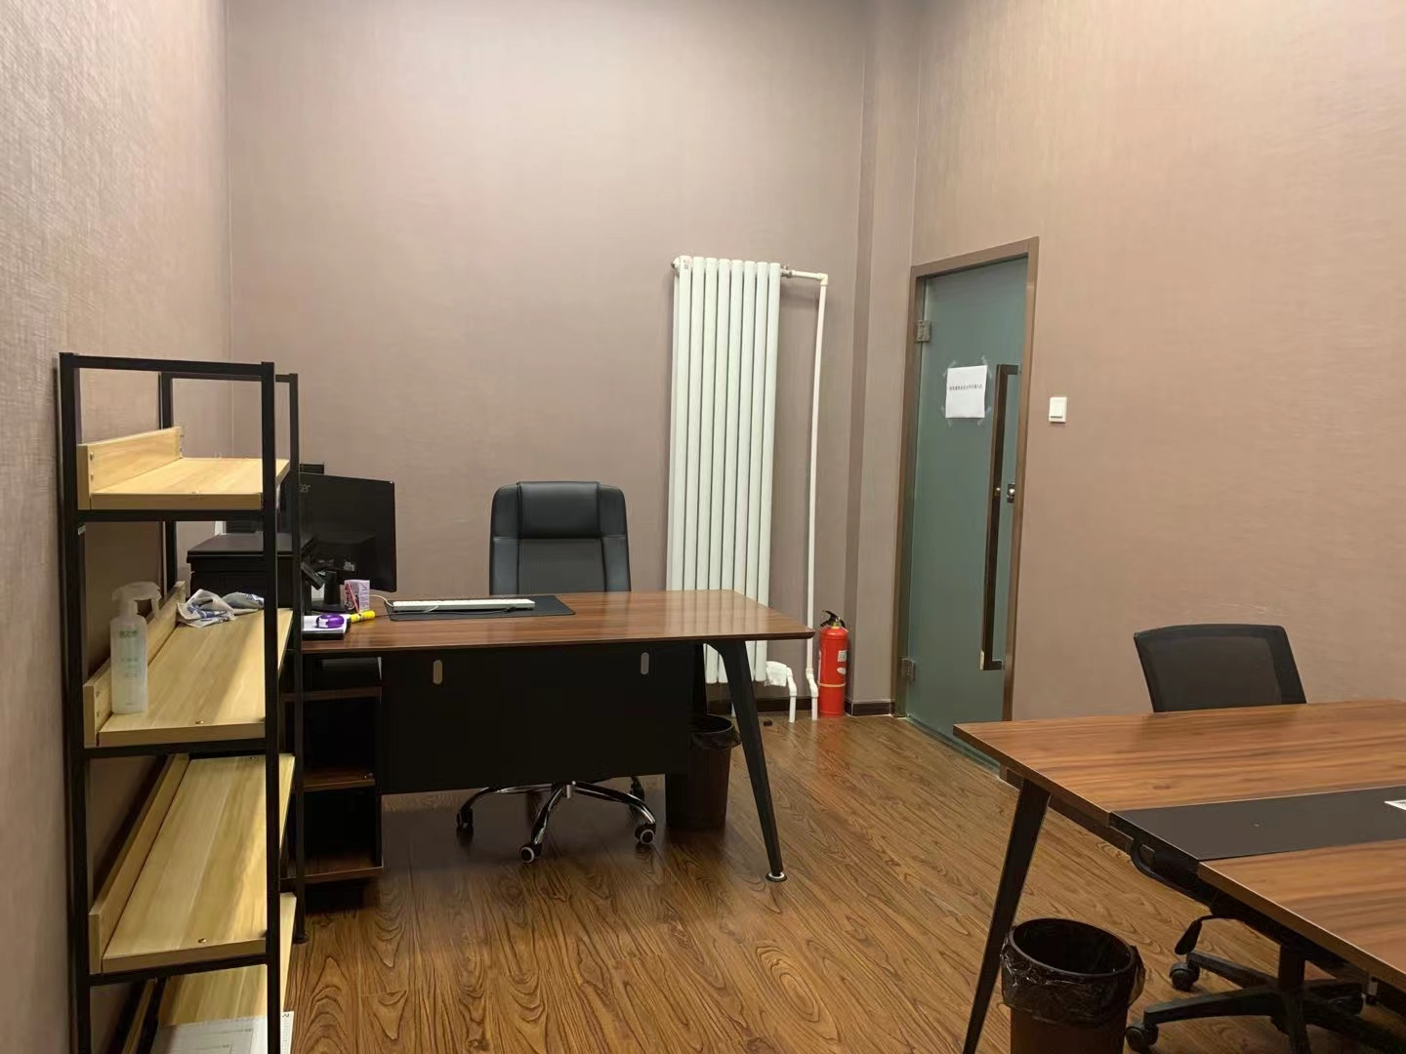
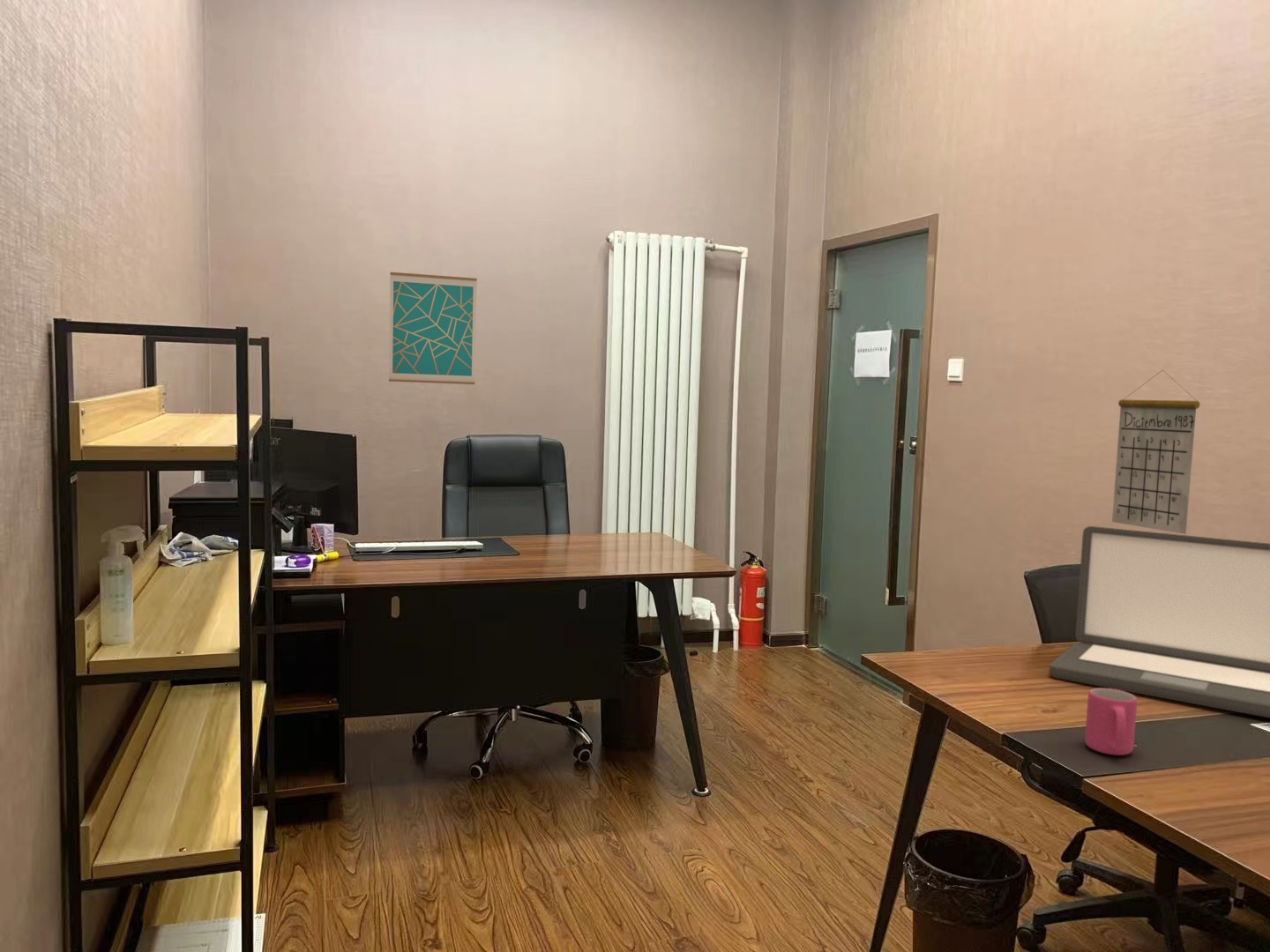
+ calendar (1154, 449)
+ mug (1112, 725)
+ wall art (433, 329)
+ laptop (1184, 614)
